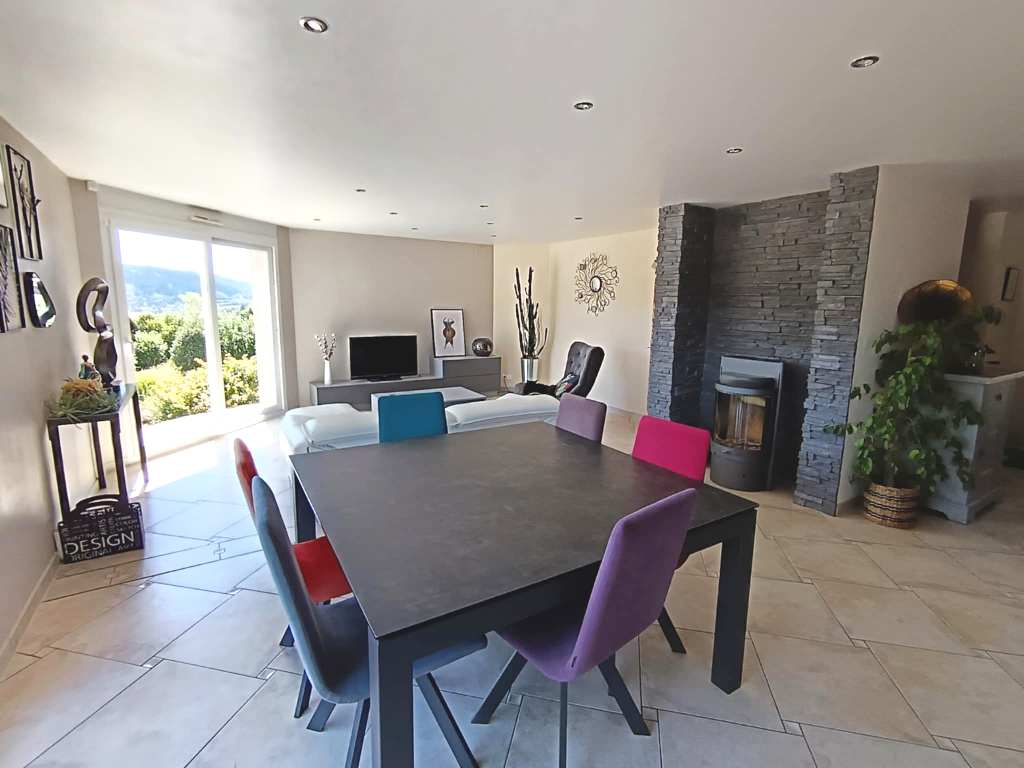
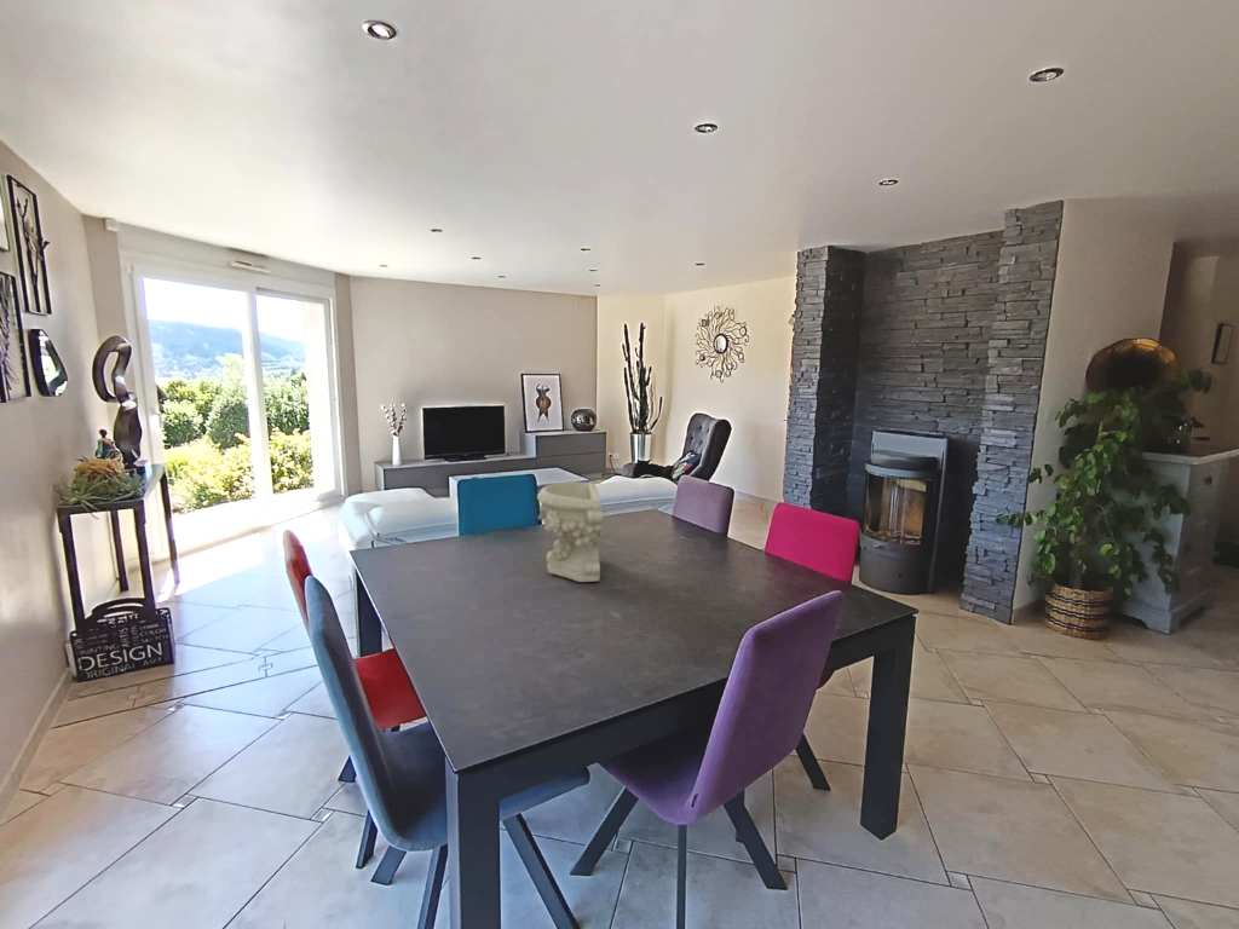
+ decorative bowl (575, 527)
